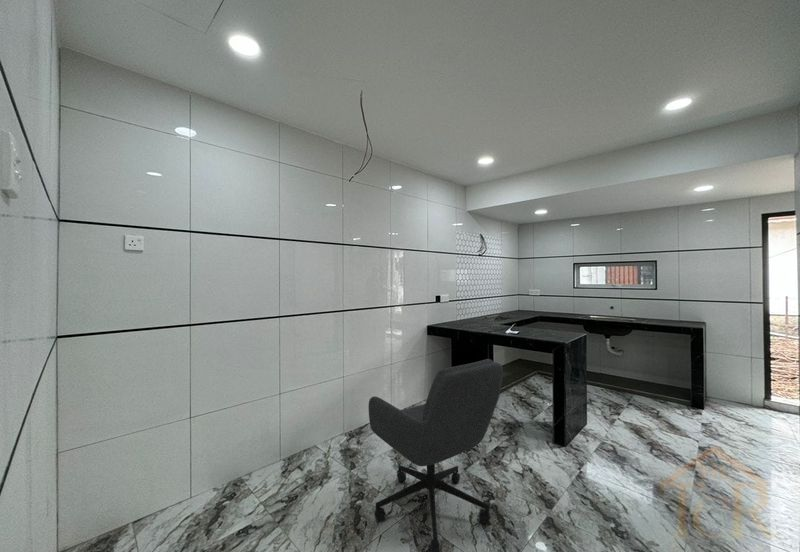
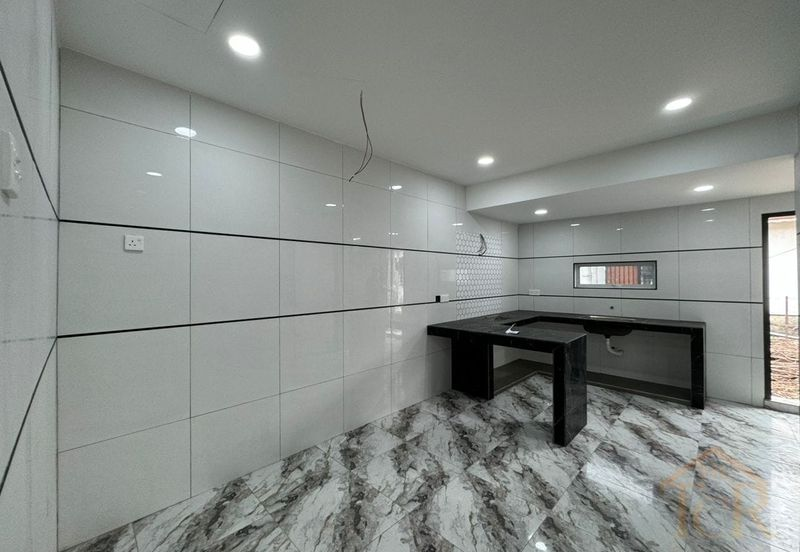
- office chair (433, 431)
